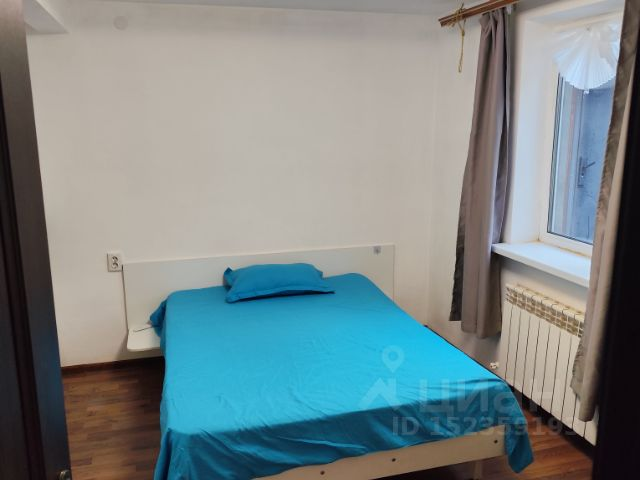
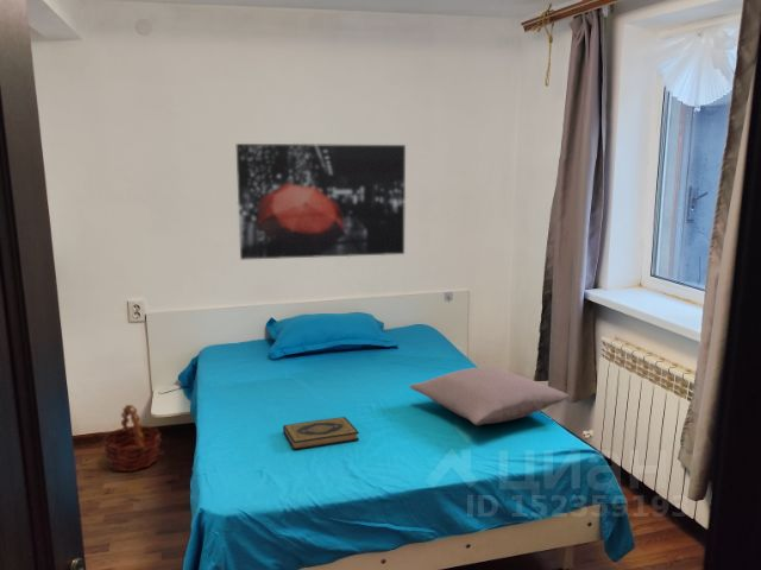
+ hardback book (320, 431)
+ wall art (323, 201)
+ basket (131, 433)
+ pillow (485, 392)
